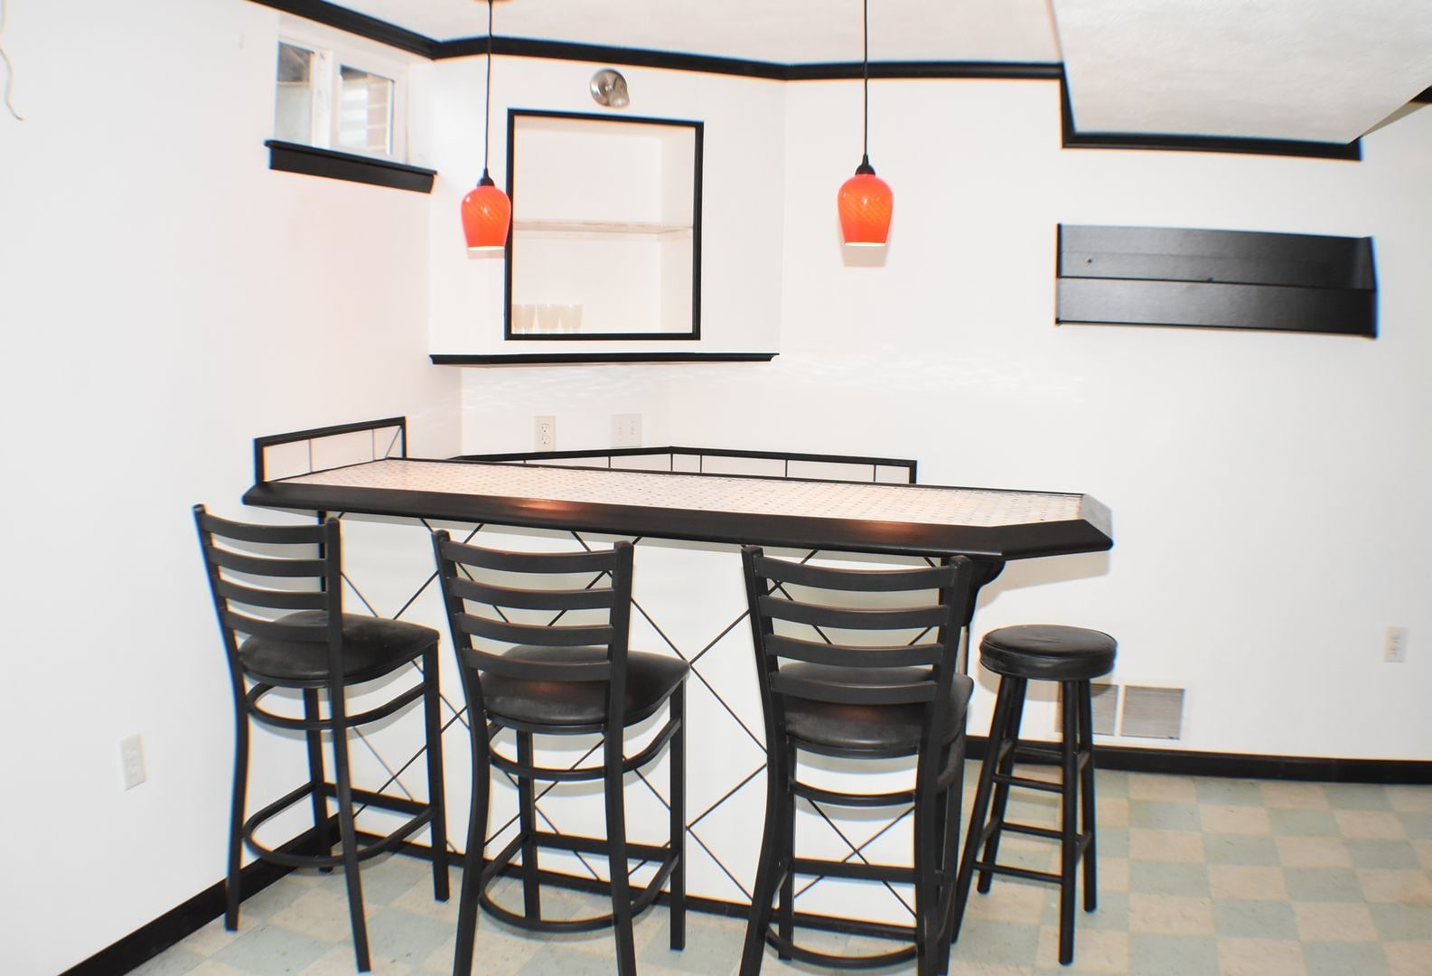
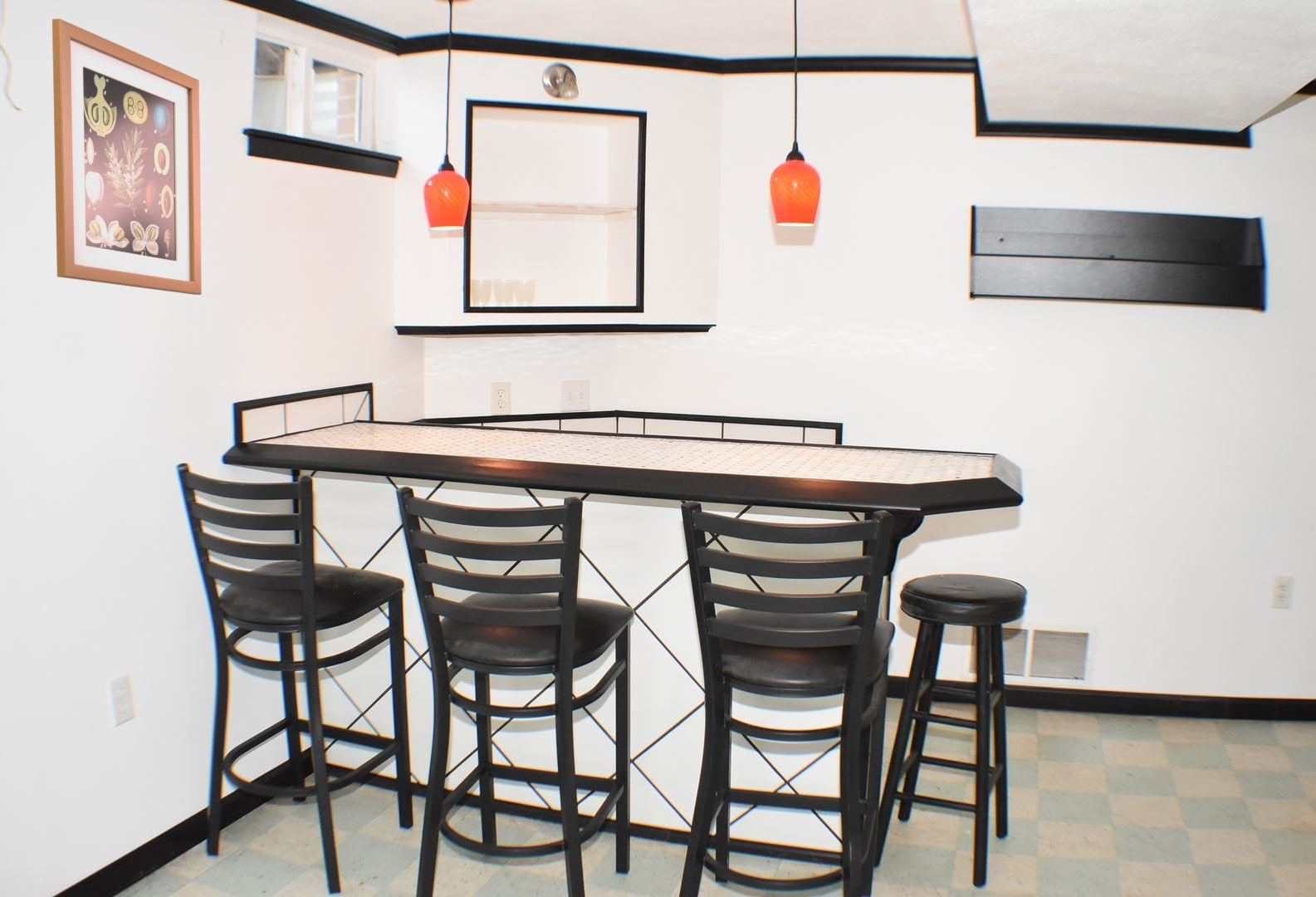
+ wall art (134, 170)
